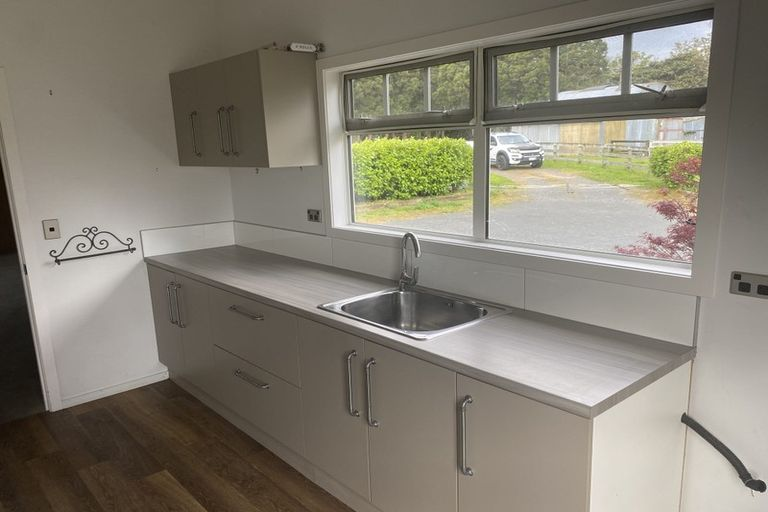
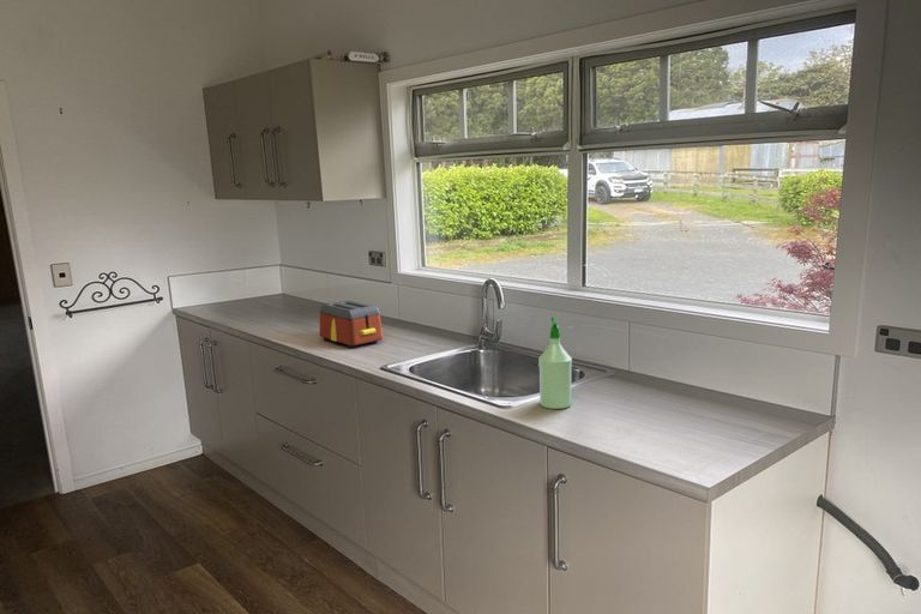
+ toaster (350, 323)
+ spray bottle (555, 362)
